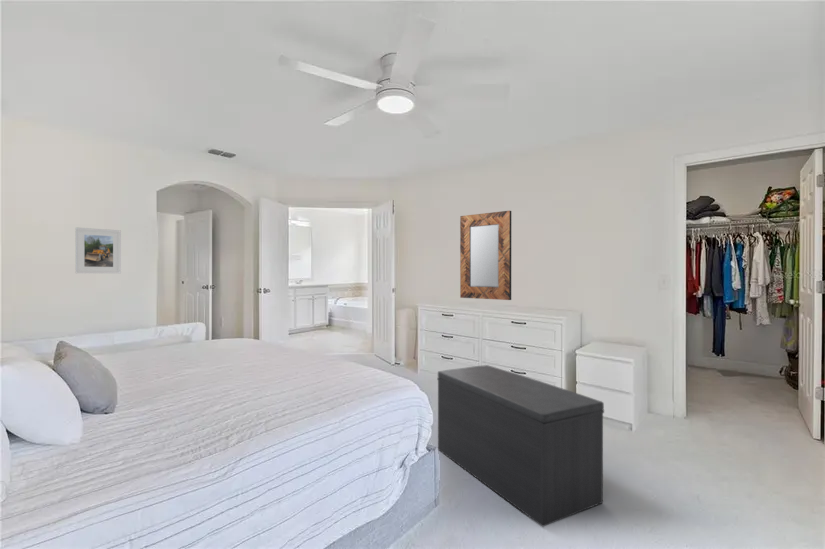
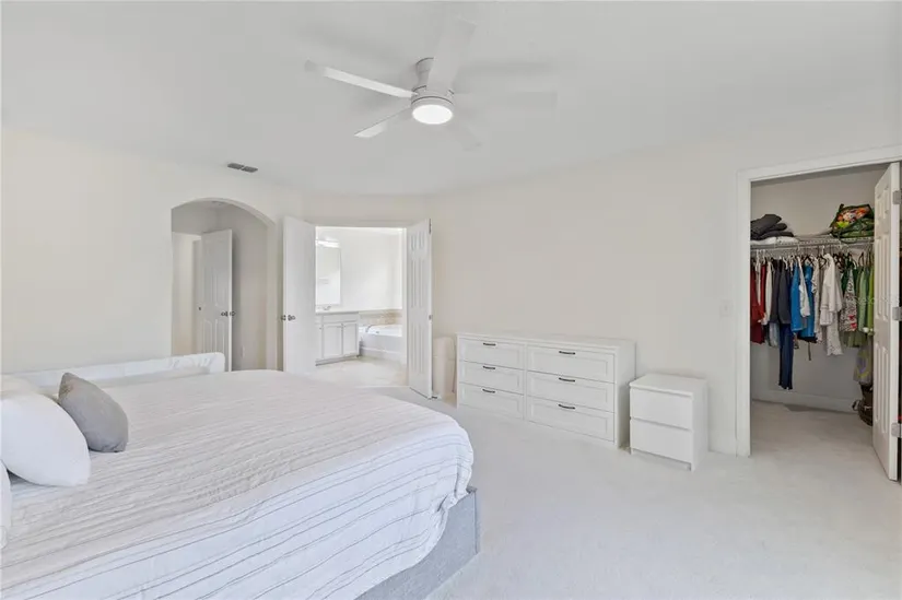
- home mirror (484, 256)
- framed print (98, 251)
- bench (509, 428)
